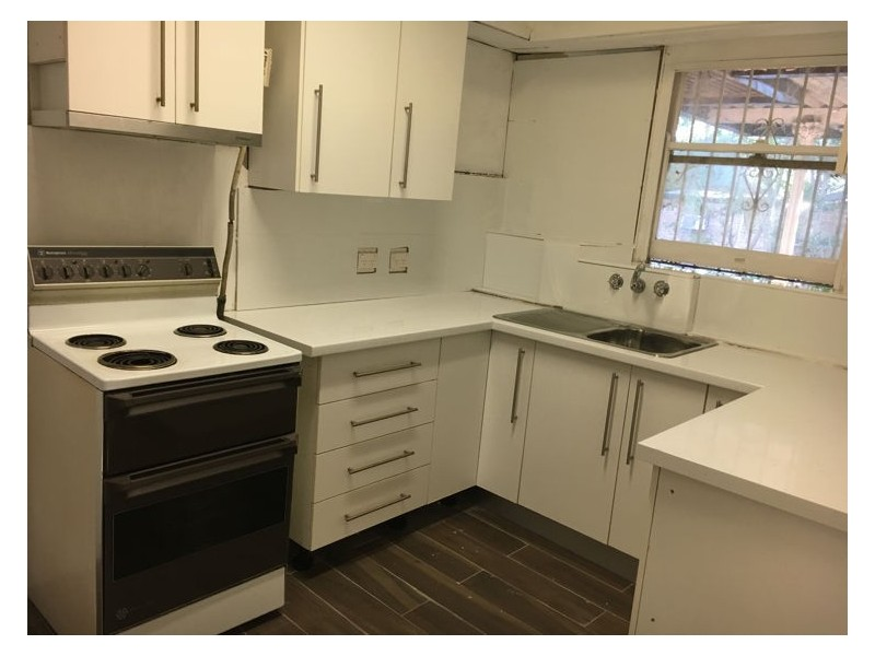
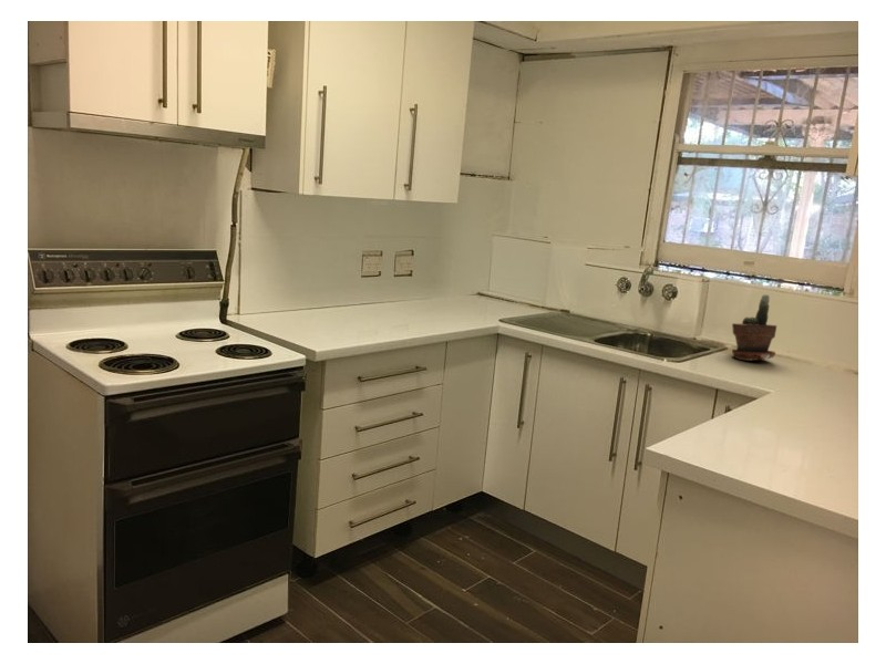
+ potted plant (755, 326)
